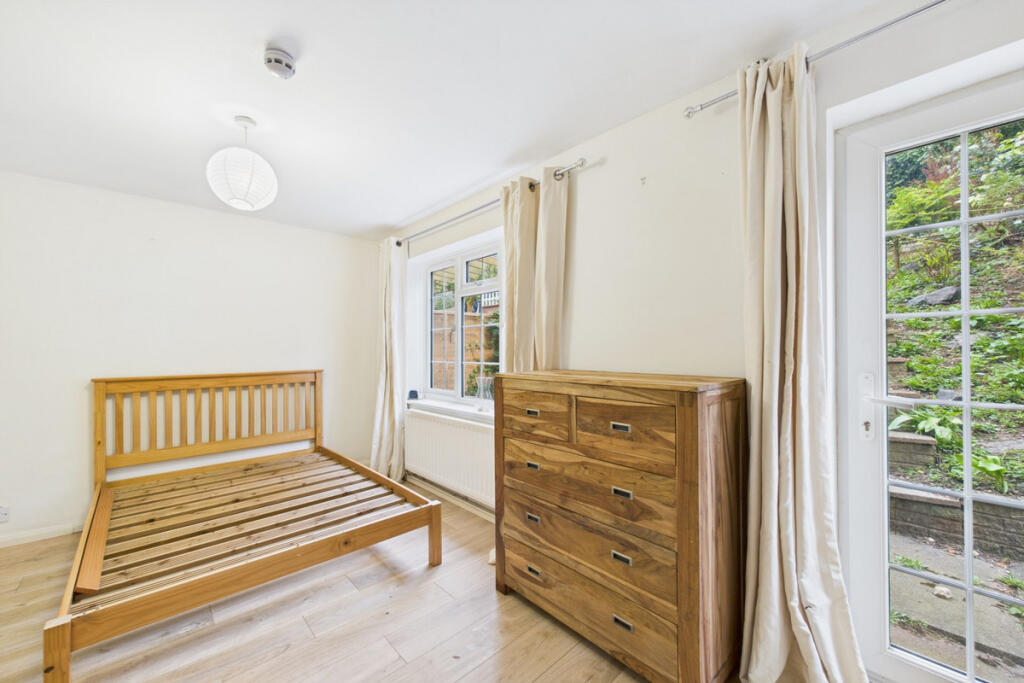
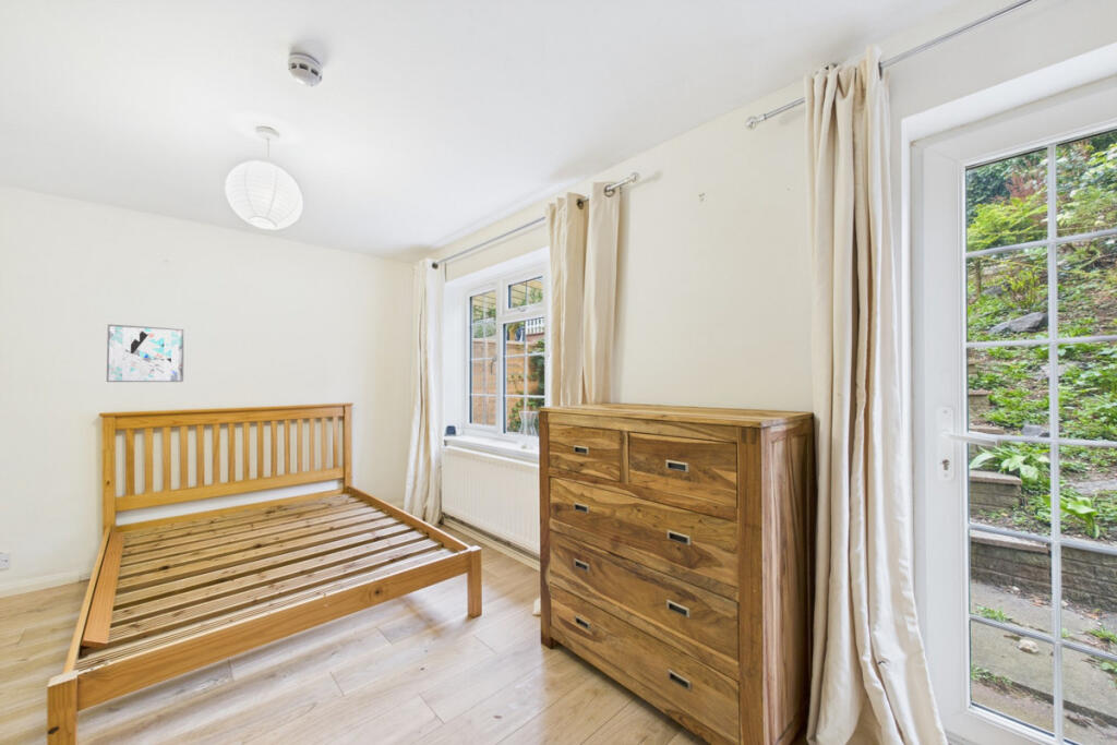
+ wall art (147, 353)
